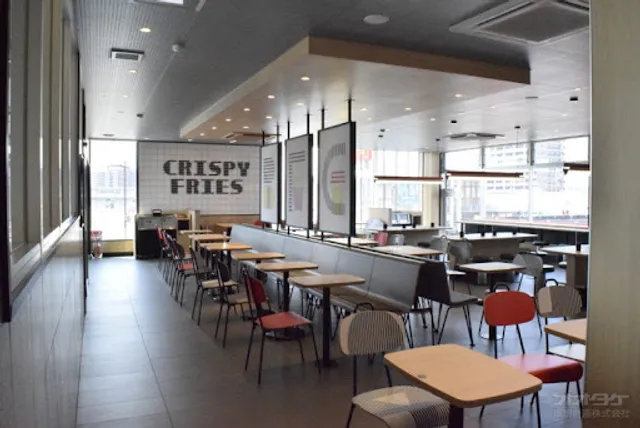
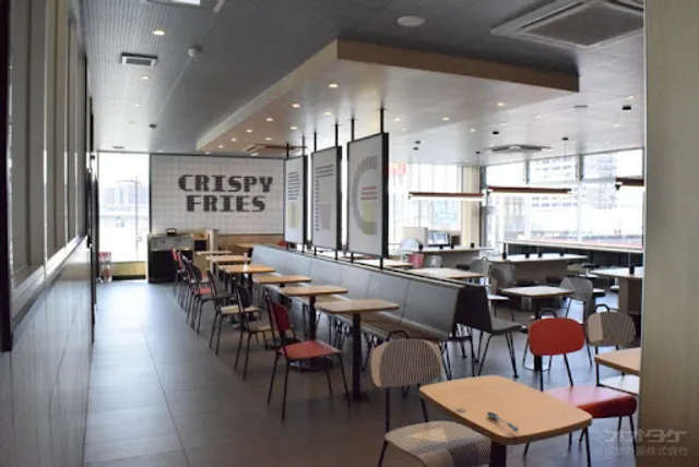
+ soupspoon (502, 420)
